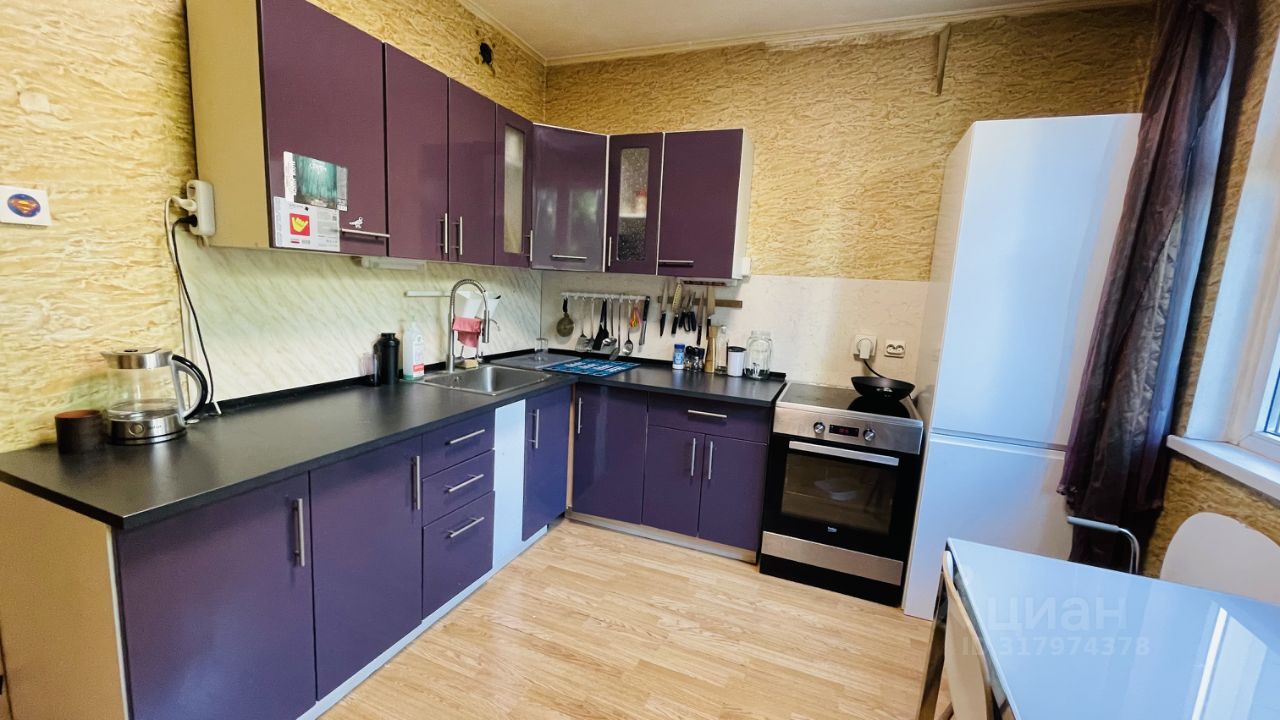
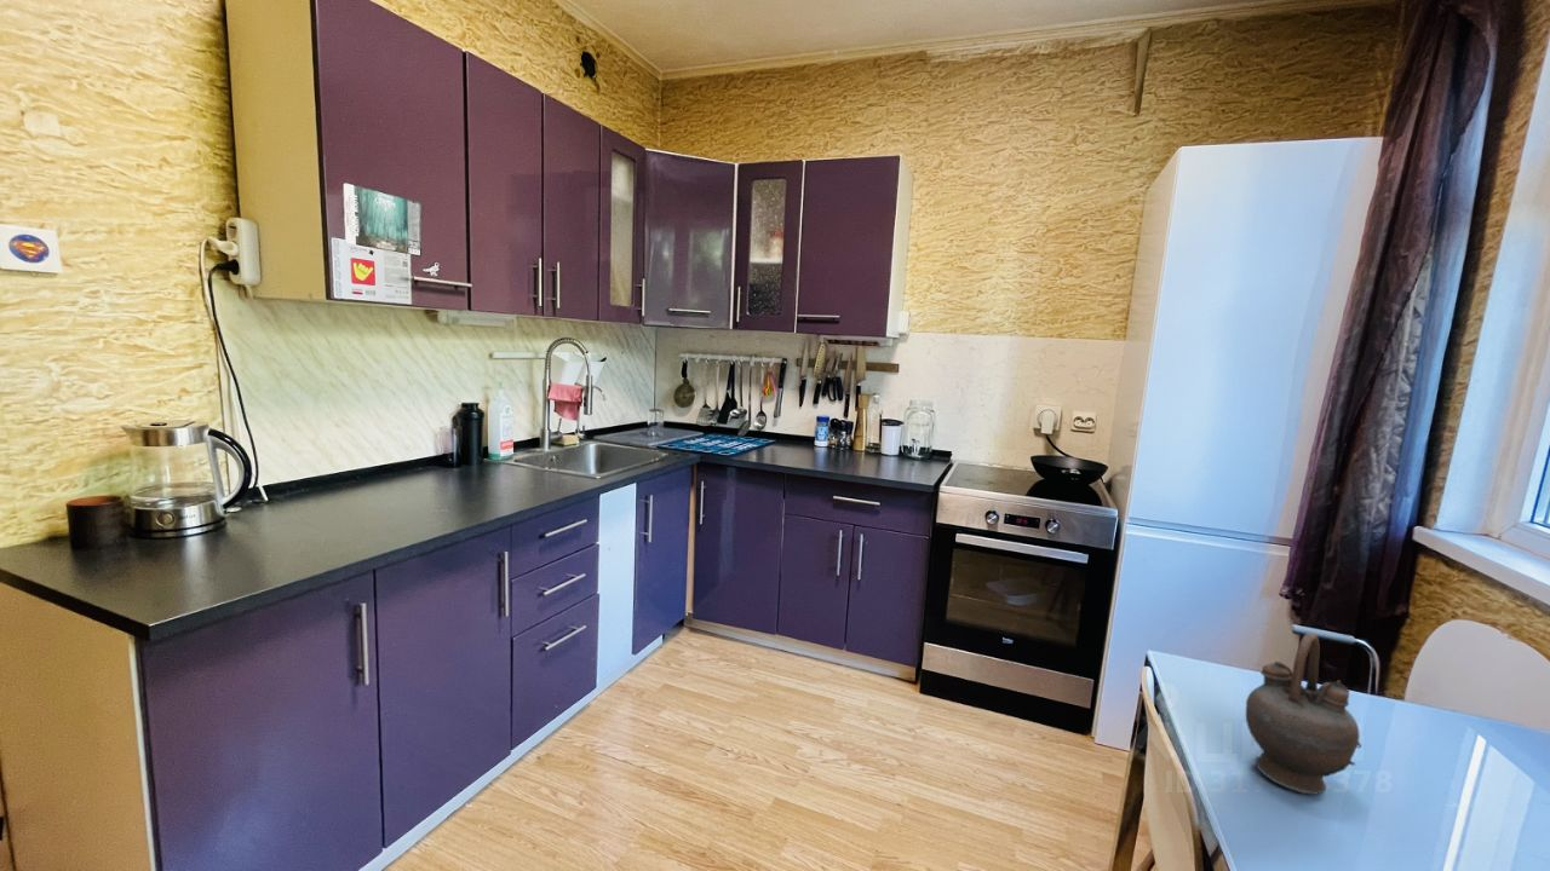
+ teapot (1307, 705)
